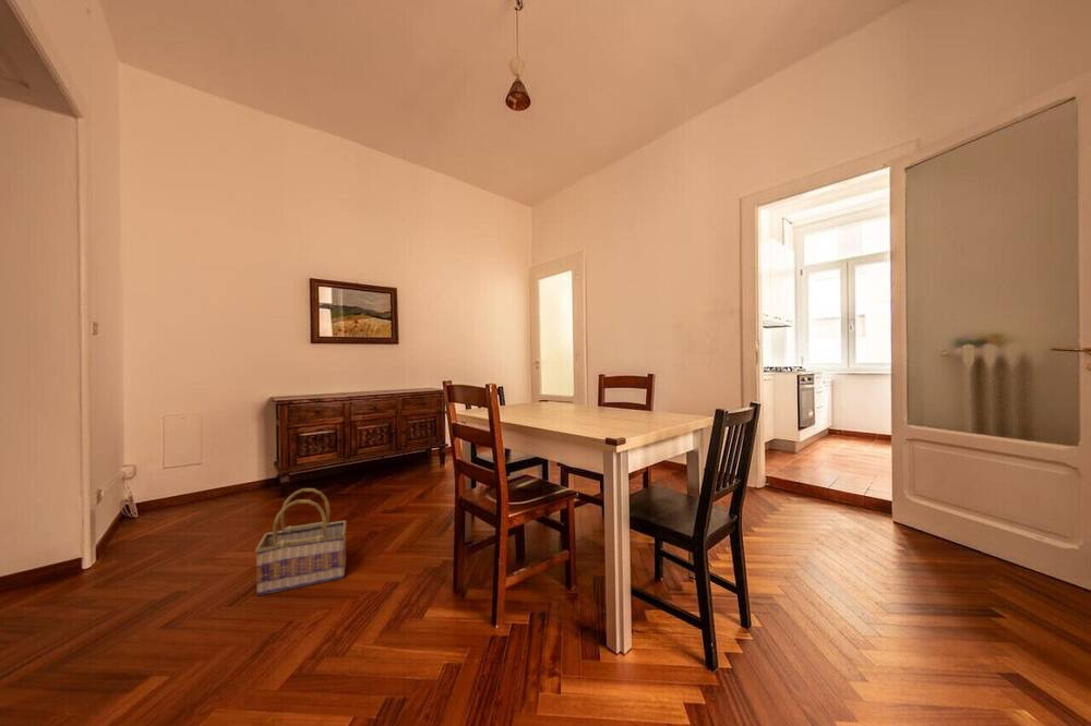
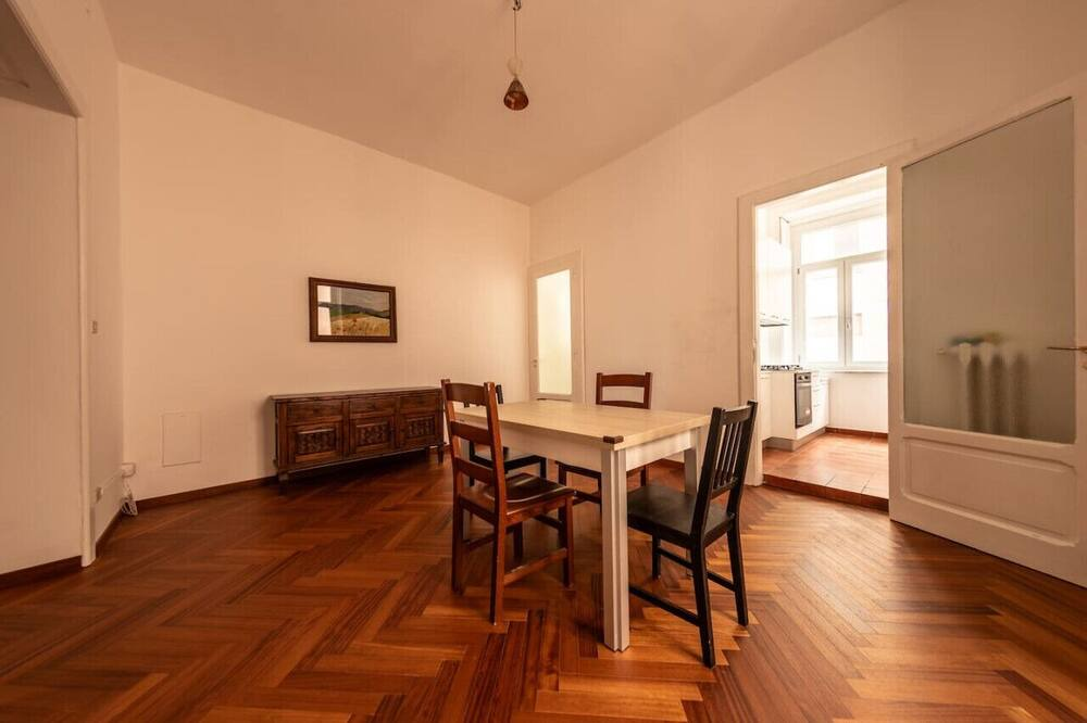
- basket (304, 534)
